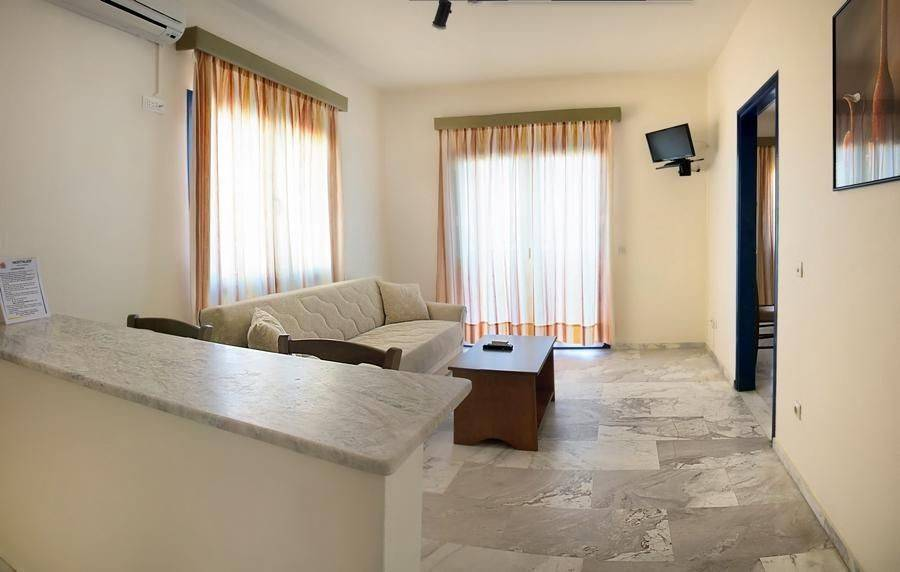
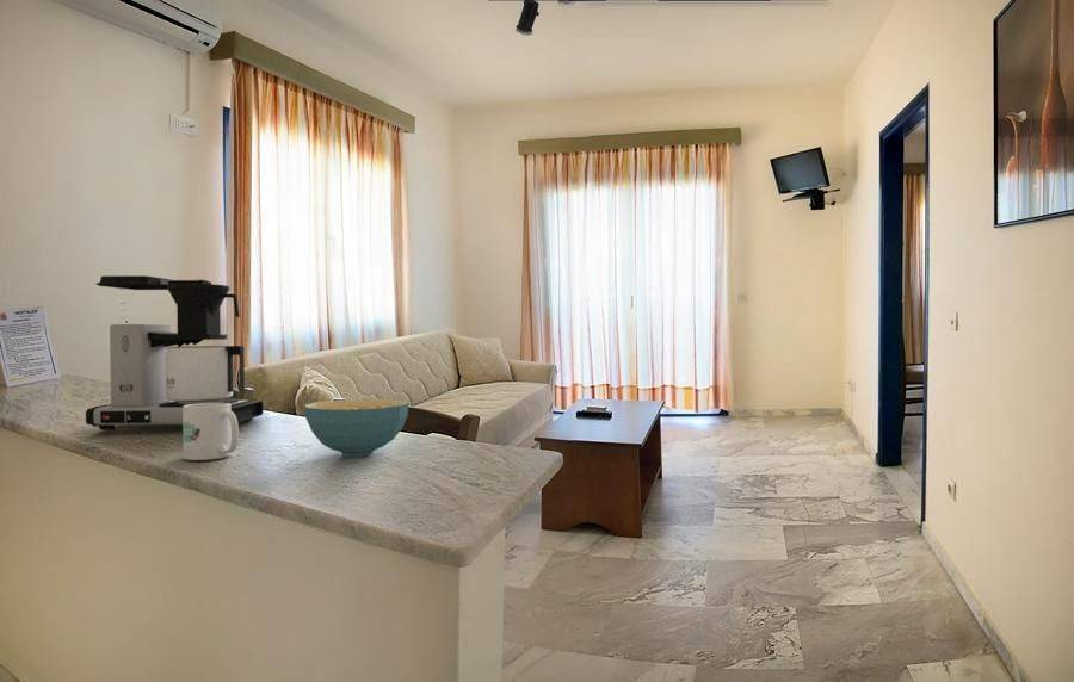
+ coffee maker (178, 352)
+ cereal bowl (357, 428)
+ mug (214, 430)
